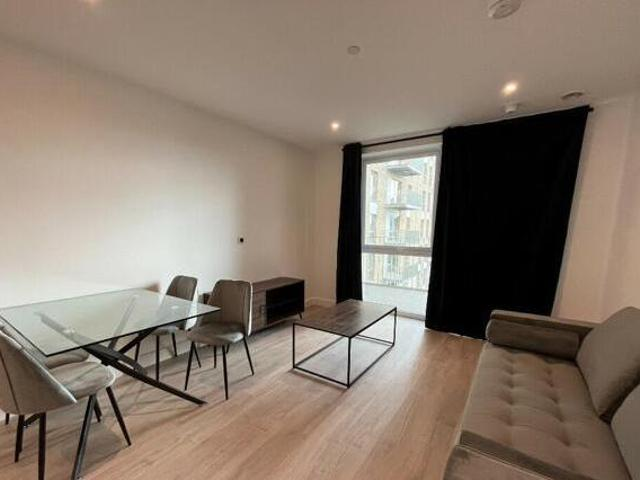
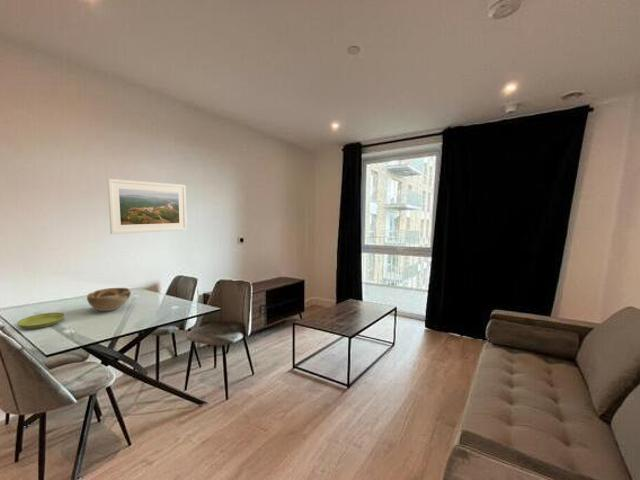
+ decorative bowl (109, 300)
+ saucer (42, 321)
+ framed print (151, 207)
